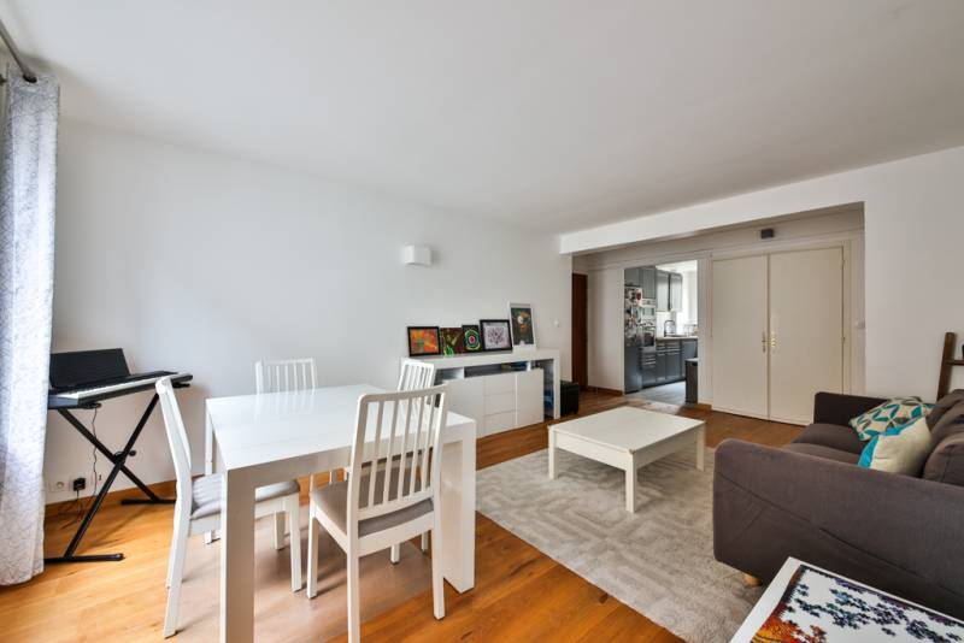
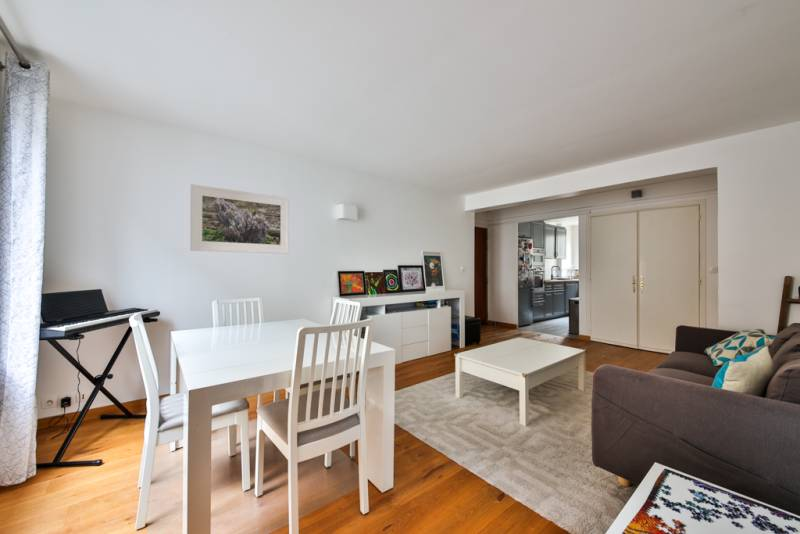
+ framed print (244, 222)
